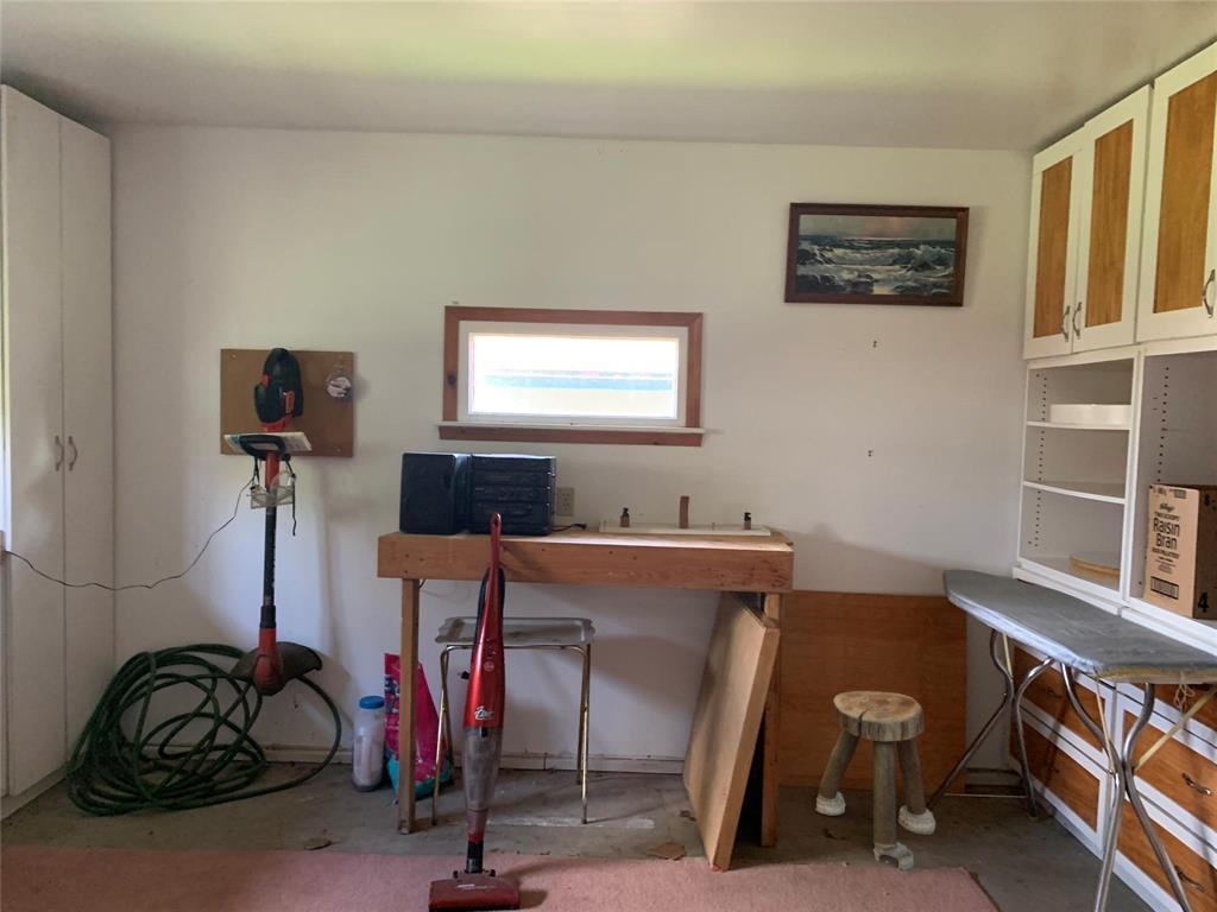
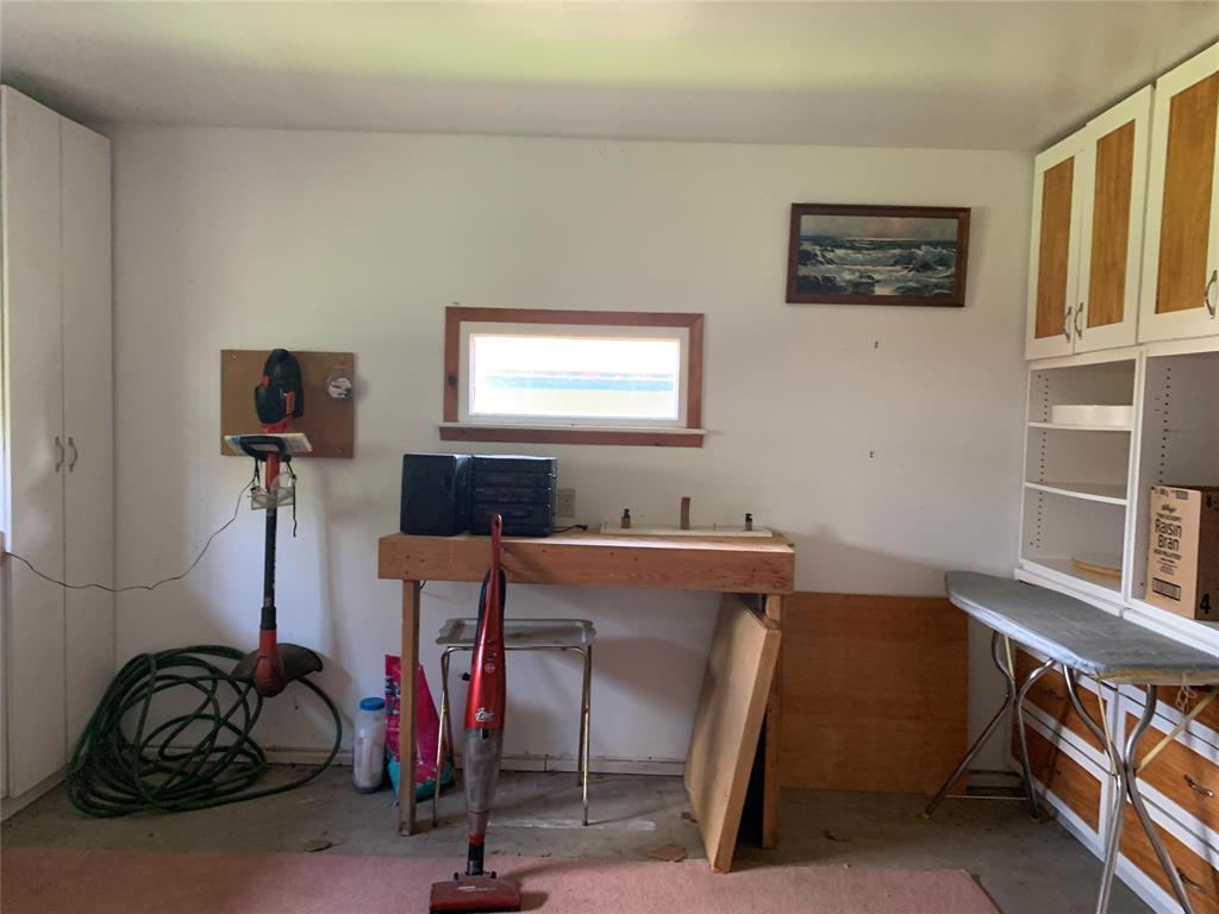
- stool (874, 764)
